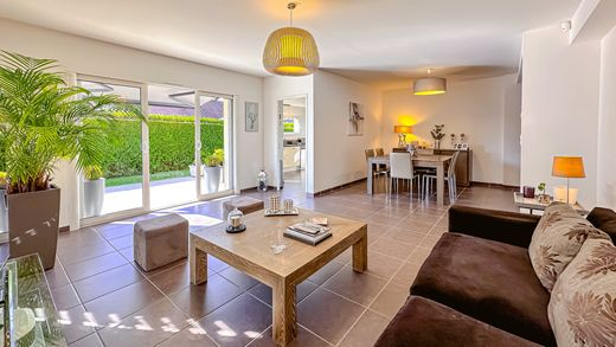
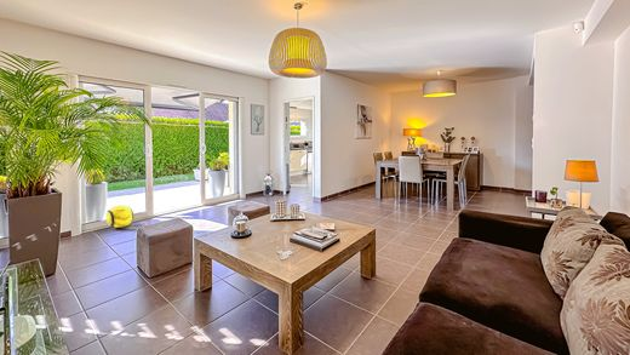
+ ball (120, 216)
